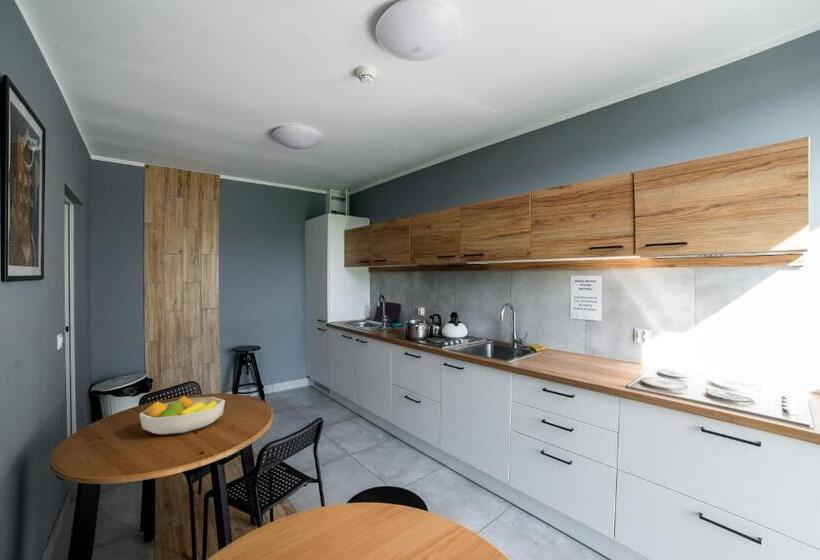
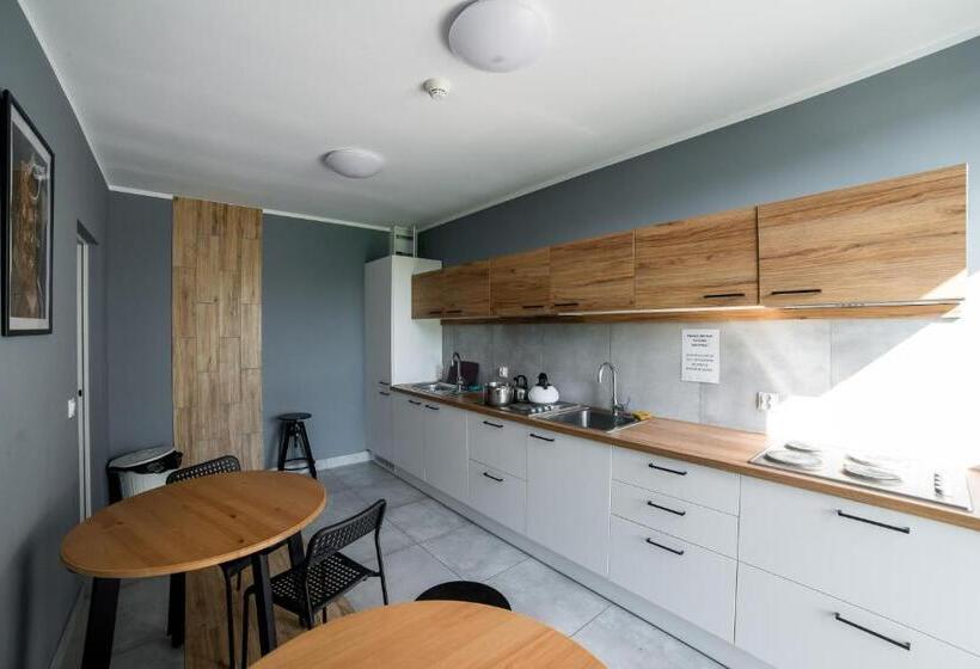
- fruit bowl (184, 412)
